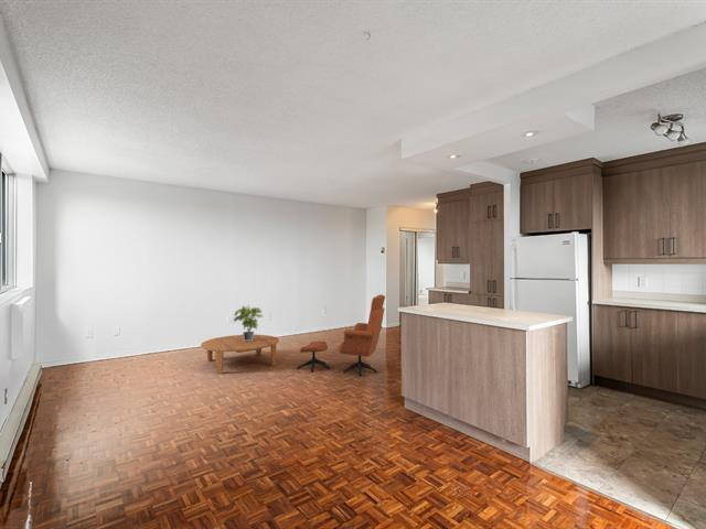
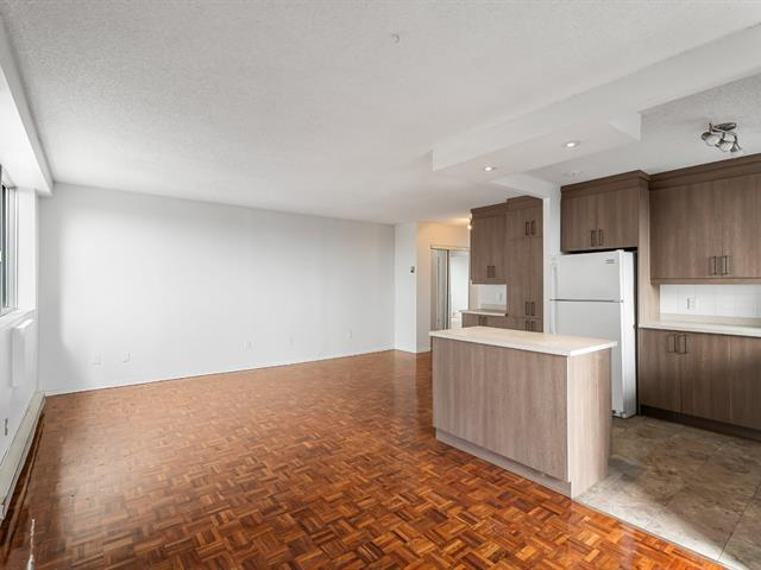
- potted plant (247, 322)
- coffee table (240, 352)
- armchair (344, 332)
